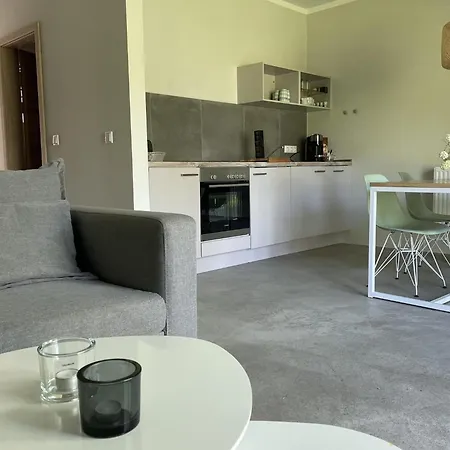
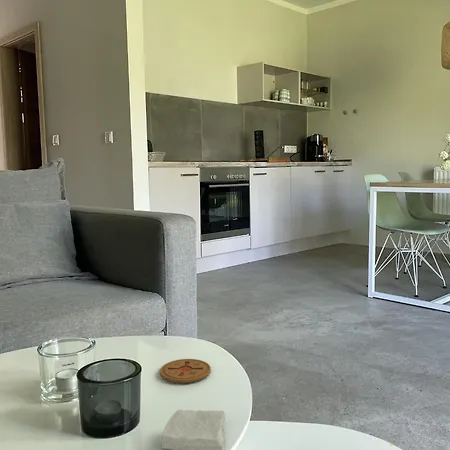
+ coaster (185, 370)
+ soap bar (194, 429)
